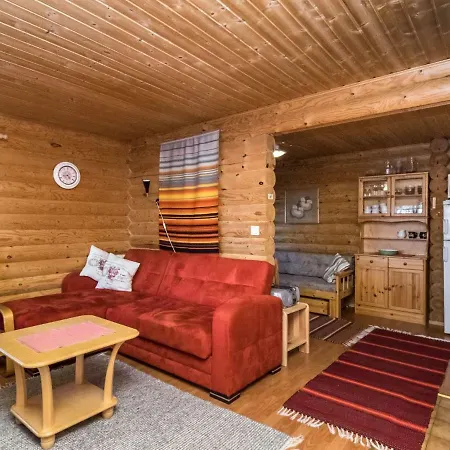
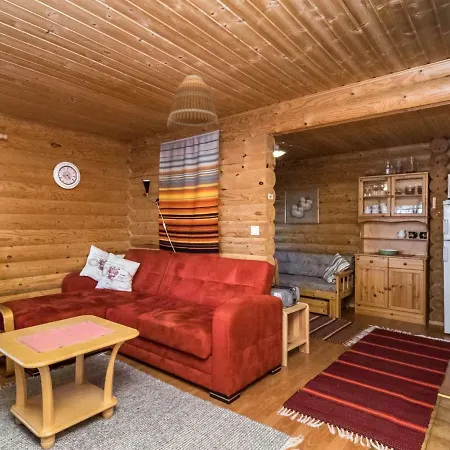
+ lamp shade (192, 102)
